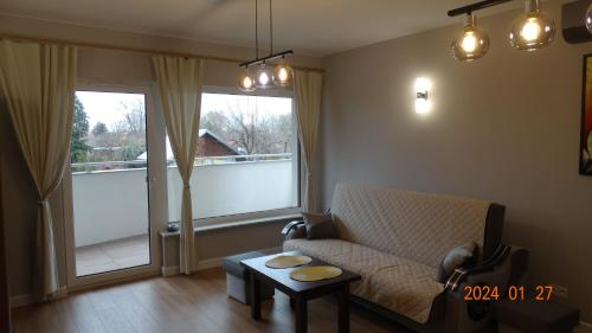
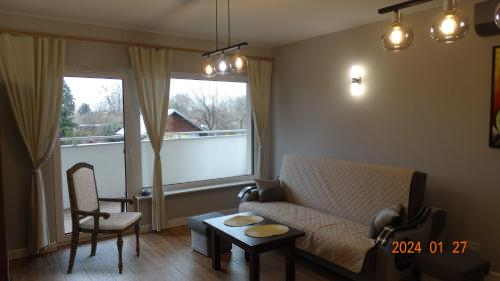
+ armchair (106, 213)
